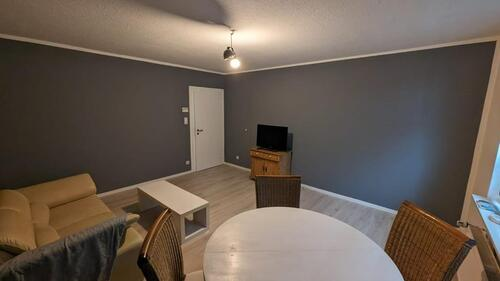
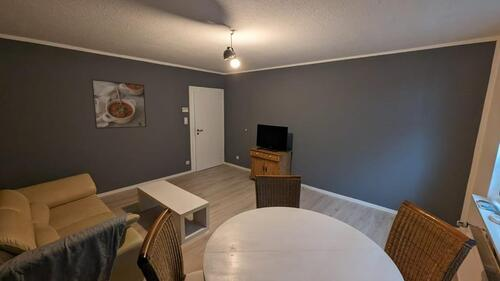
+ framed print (121, 105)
